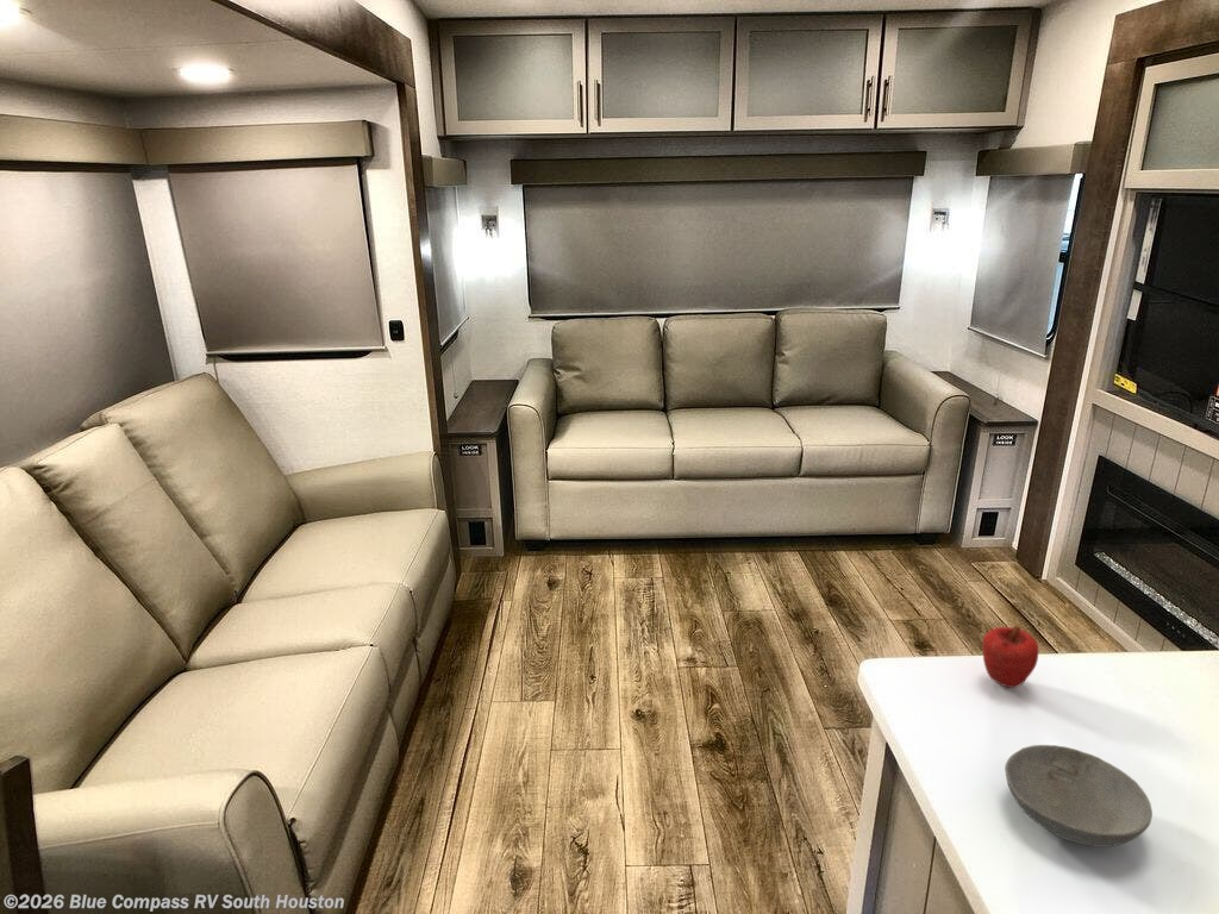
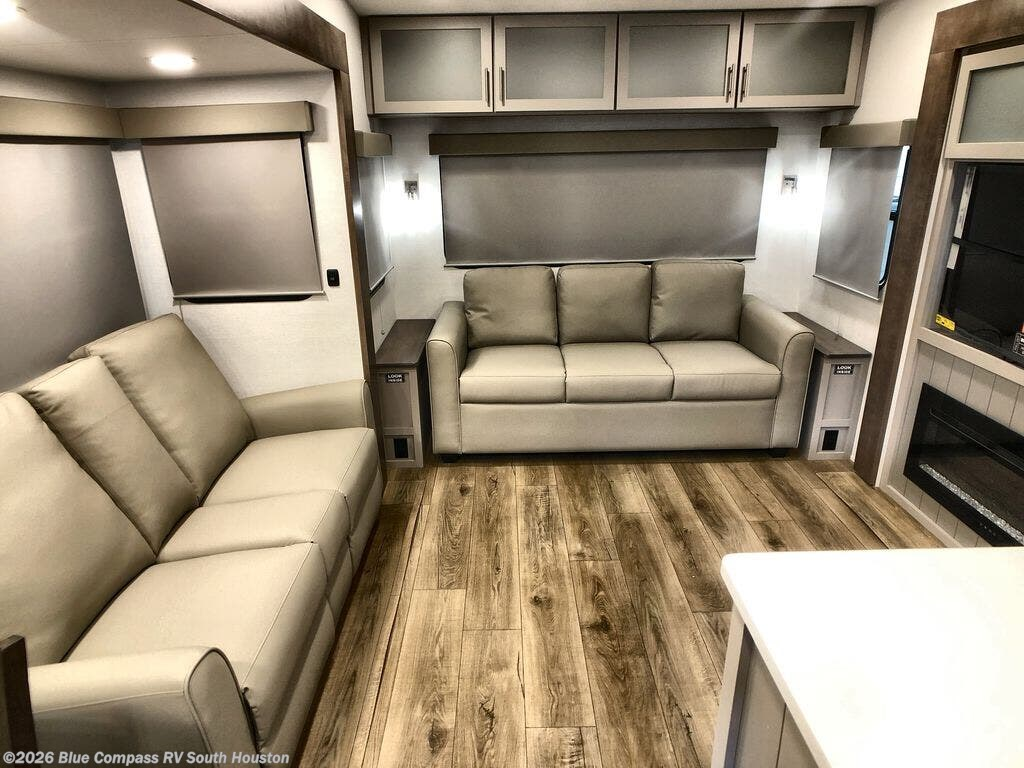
- apple (1009, 656)
- bowl (1073, 801)
